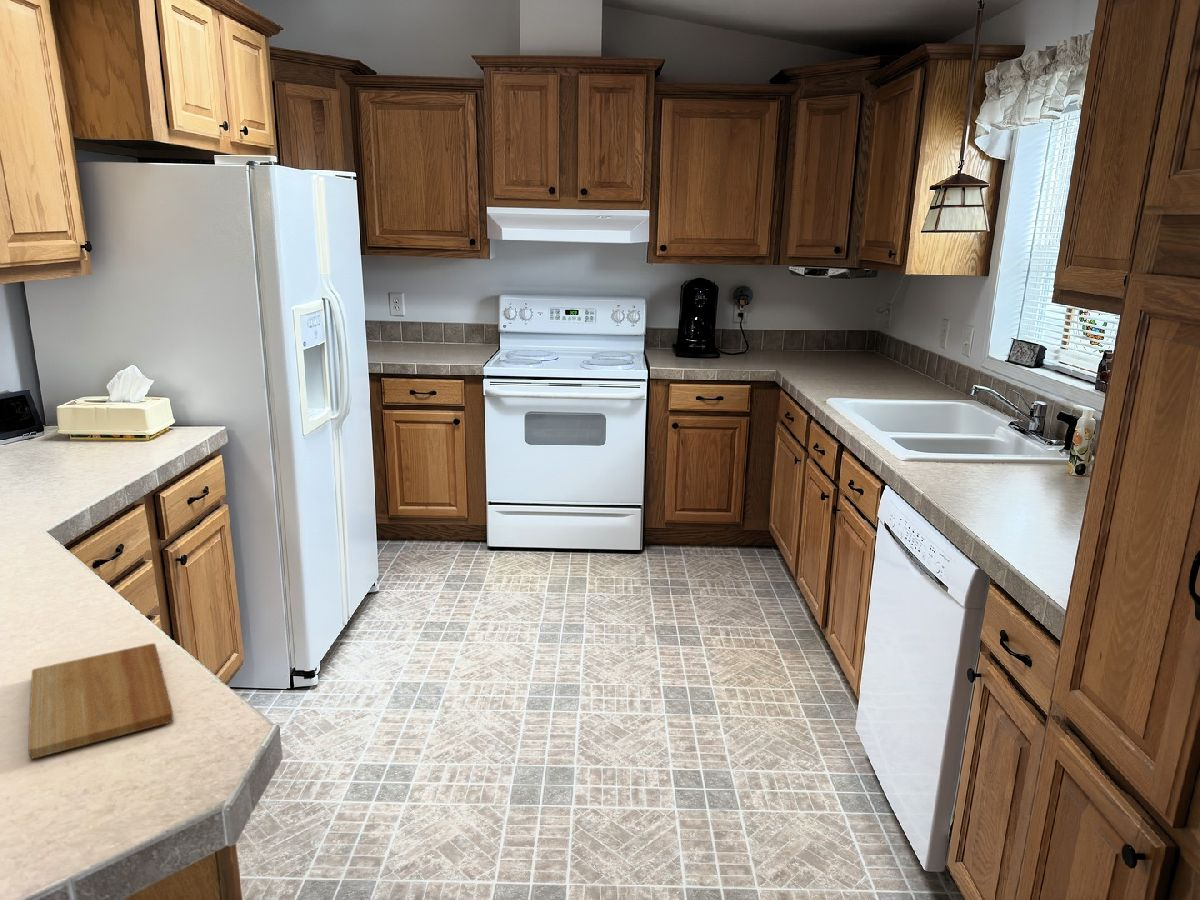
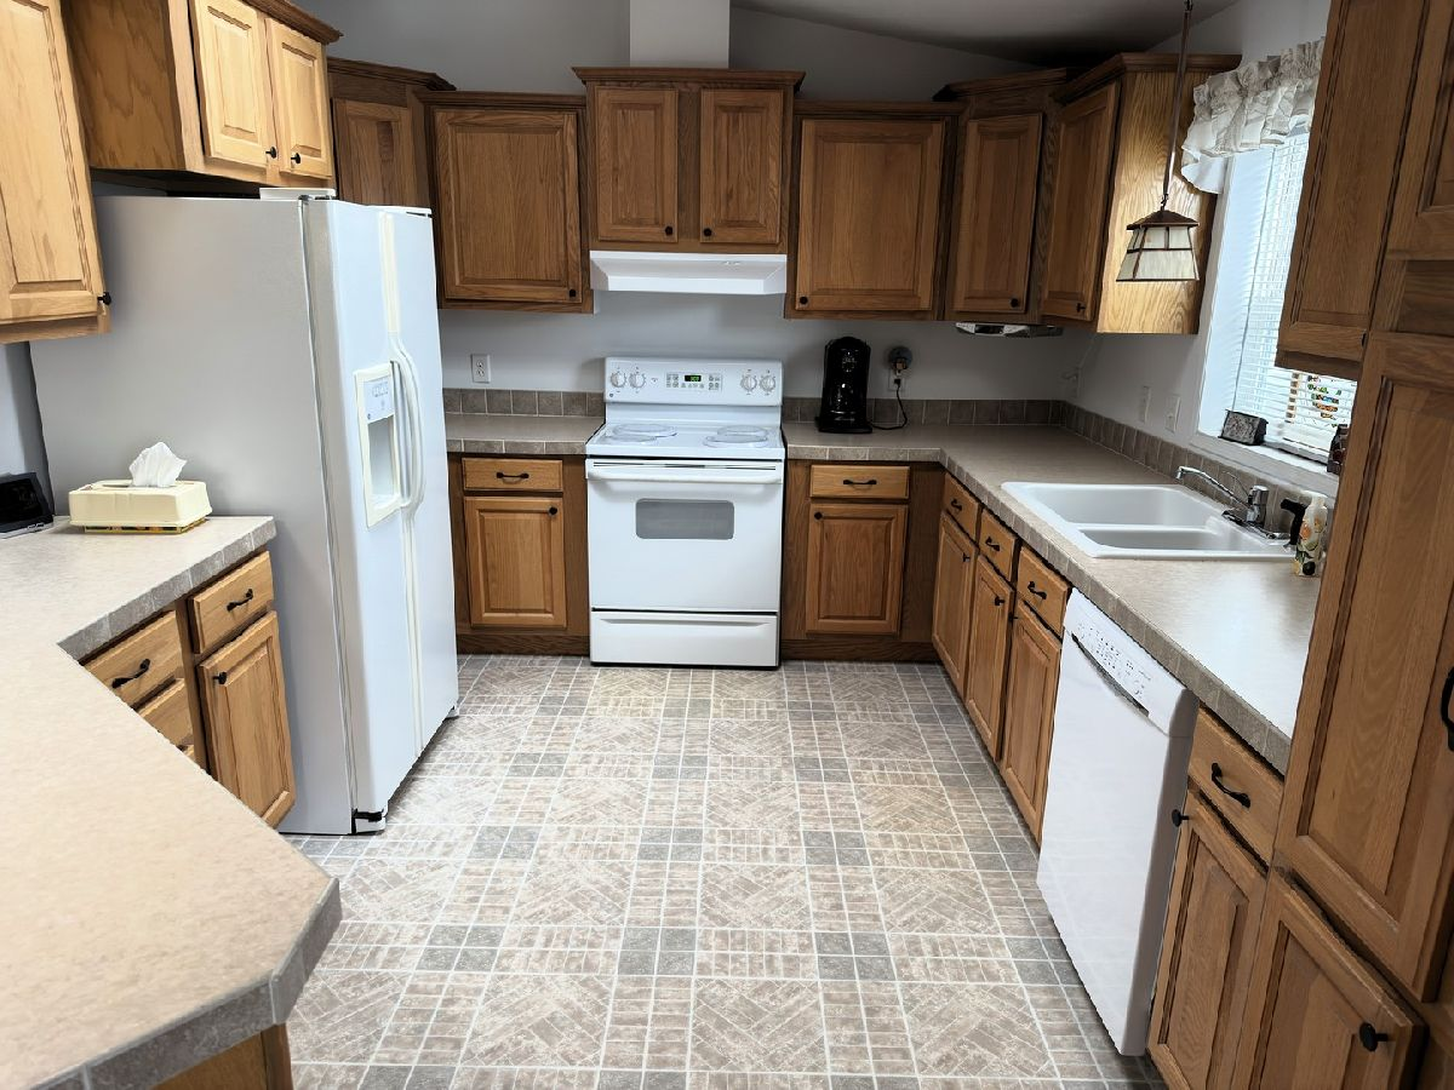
- cutting board (99, 694)
